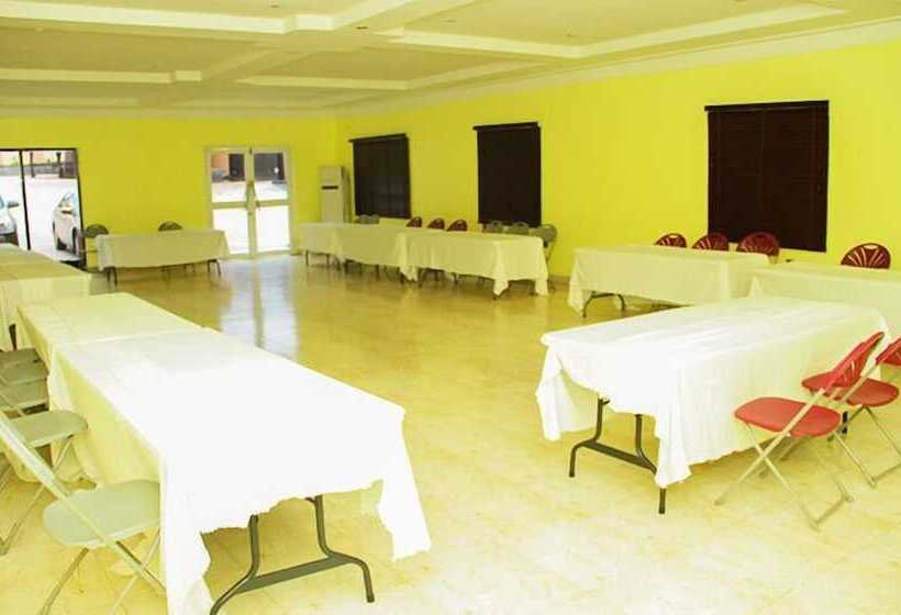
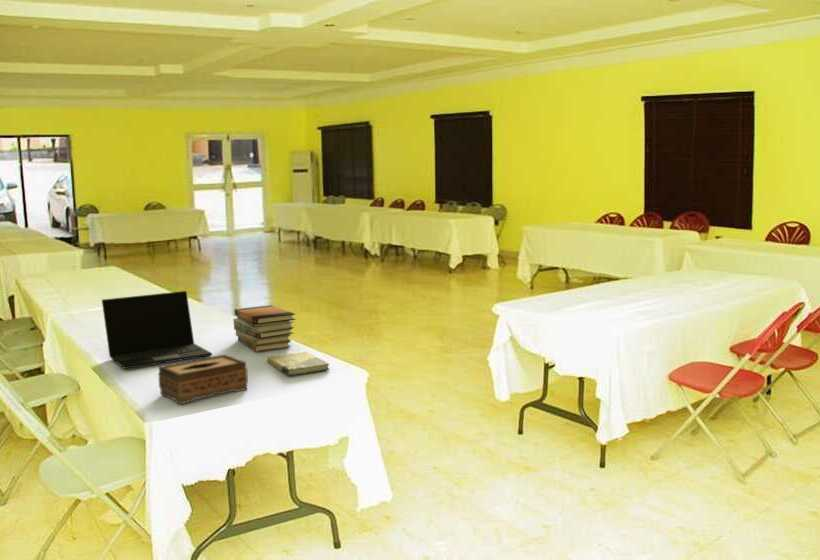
+ tissue box (203, 378)
+ book stack (263, 327)
+ book (297, 362)
+ laptop (156, 327)
